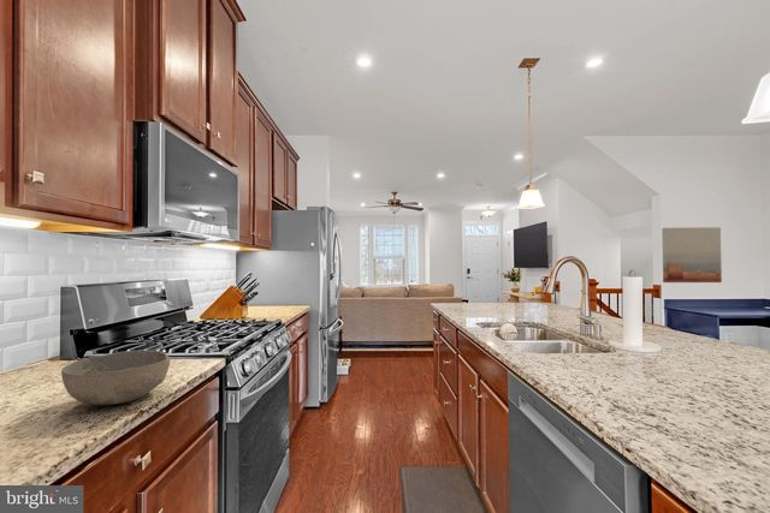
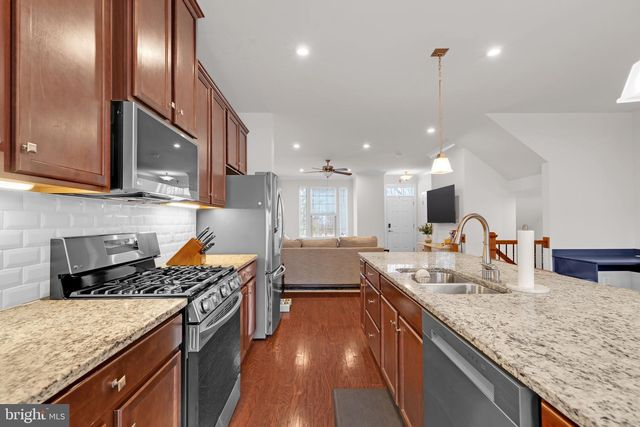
- wall art (691, 255)
- bowl (118, 378)
